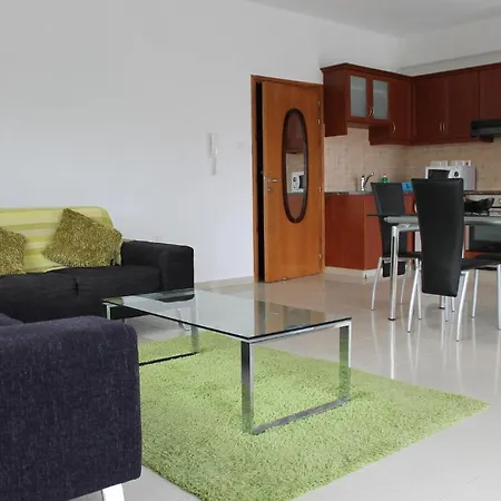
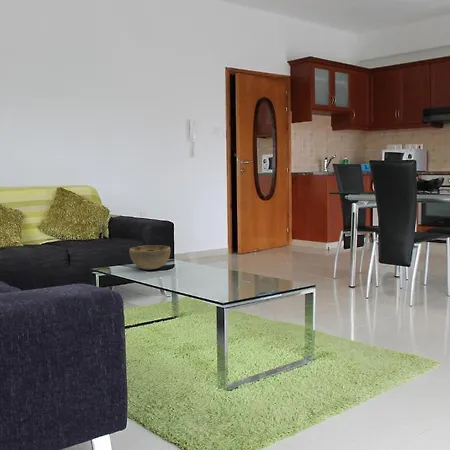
+ decorative bowl (150, 258)
